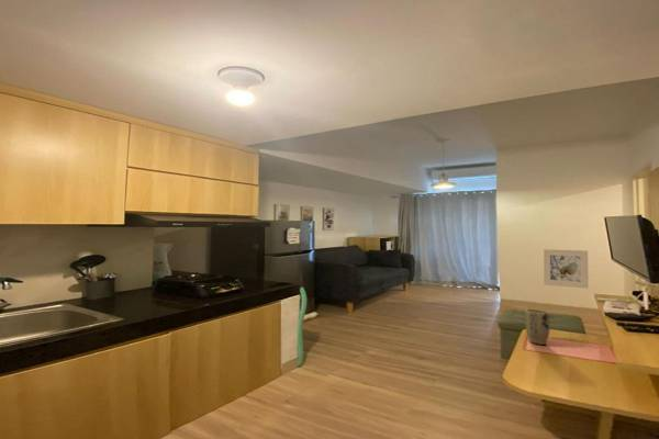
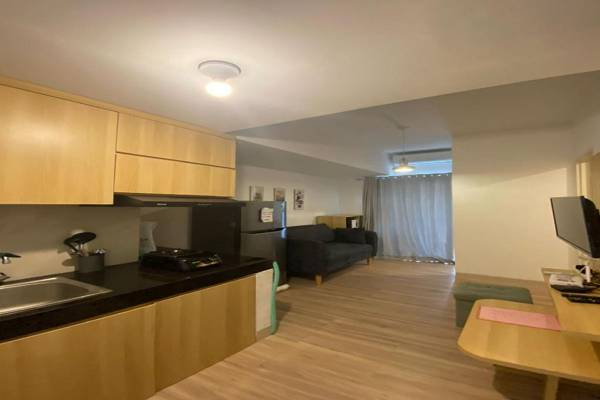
- plant pot (537, 326)
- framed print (565, 268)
